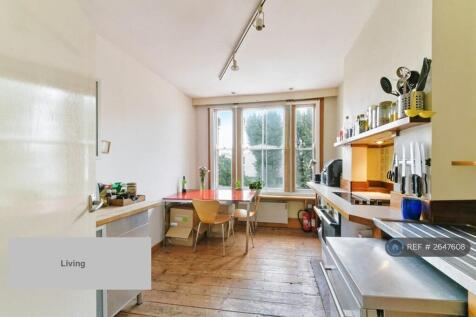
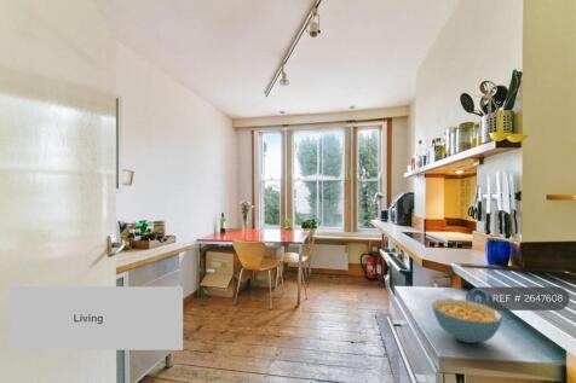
+ cereal bowl (465, 323)
